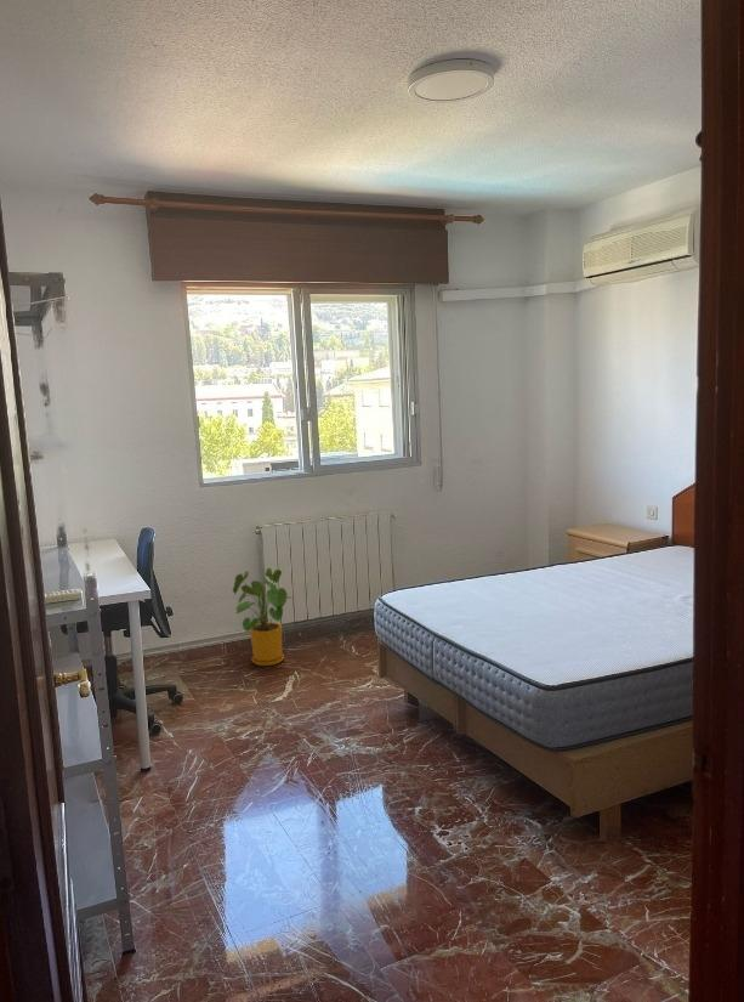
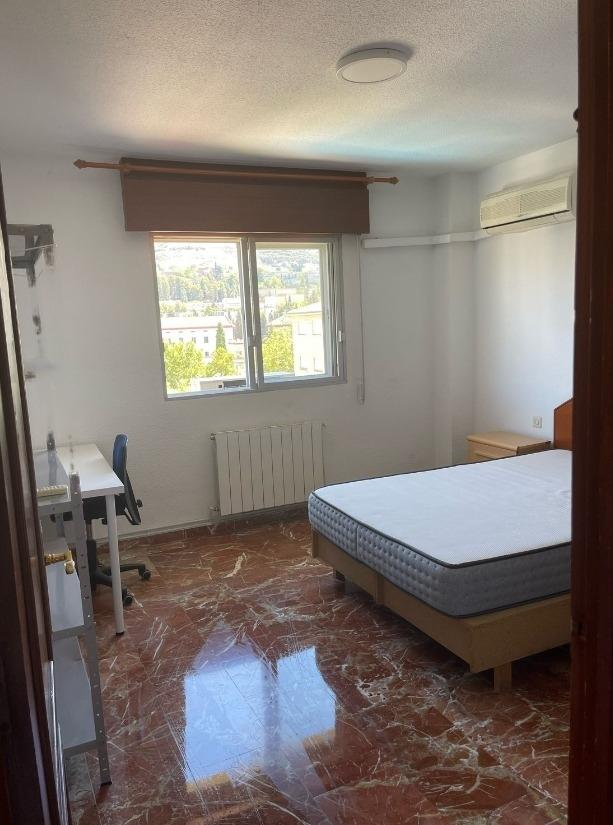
- house plant (261, 618)
